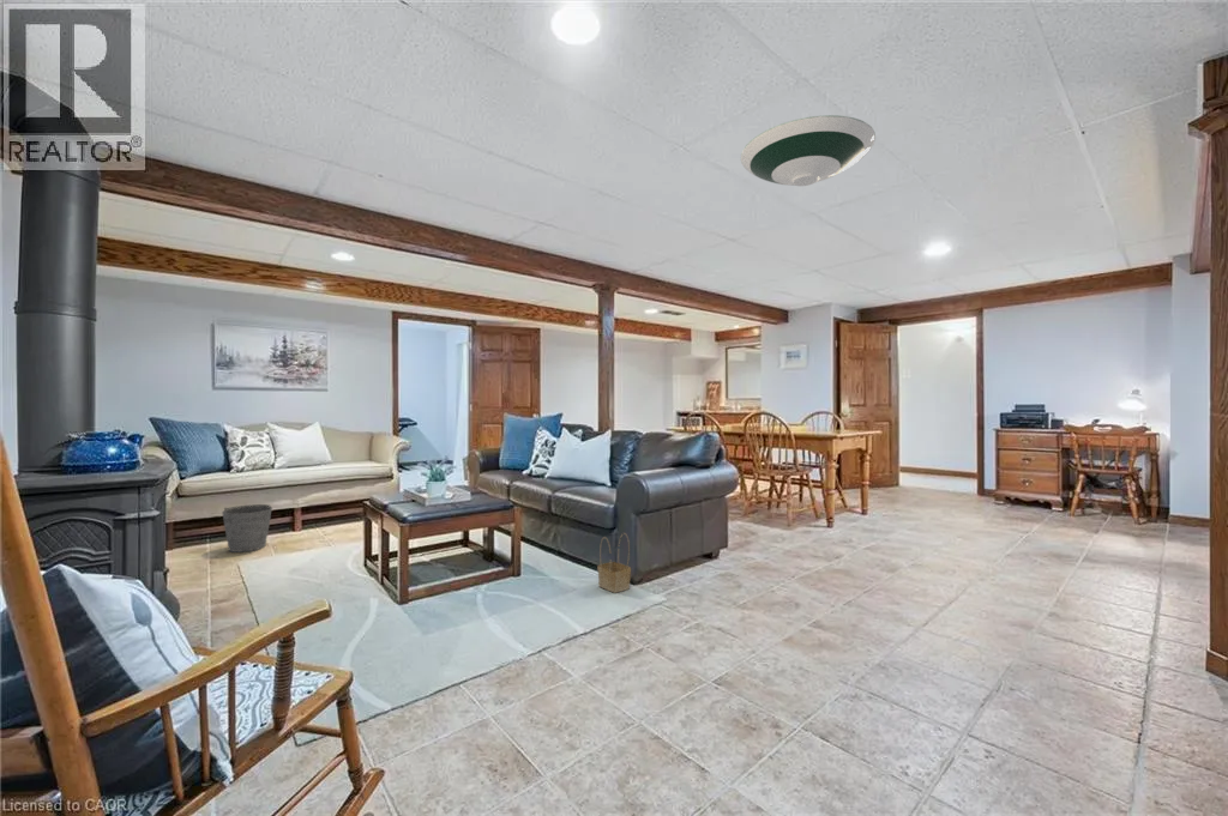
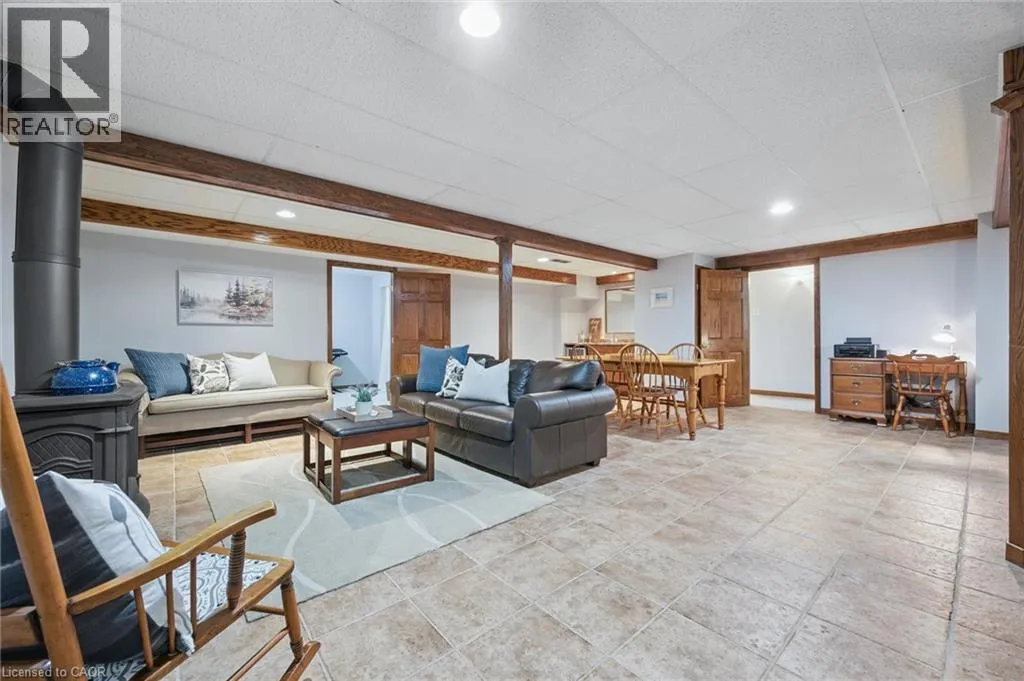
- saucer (805, 165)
- basket (614, 562)
- bucket (247, 527)
